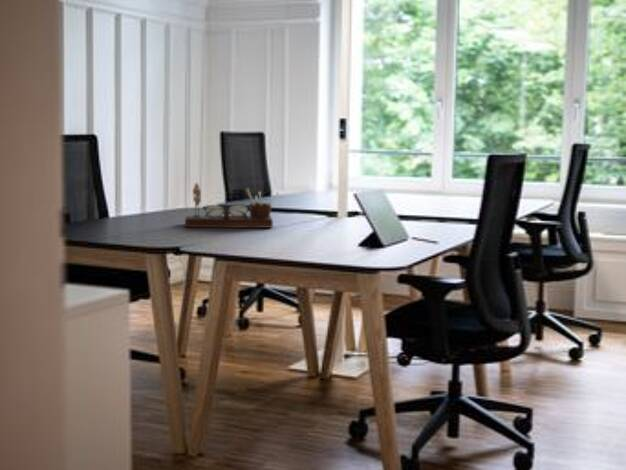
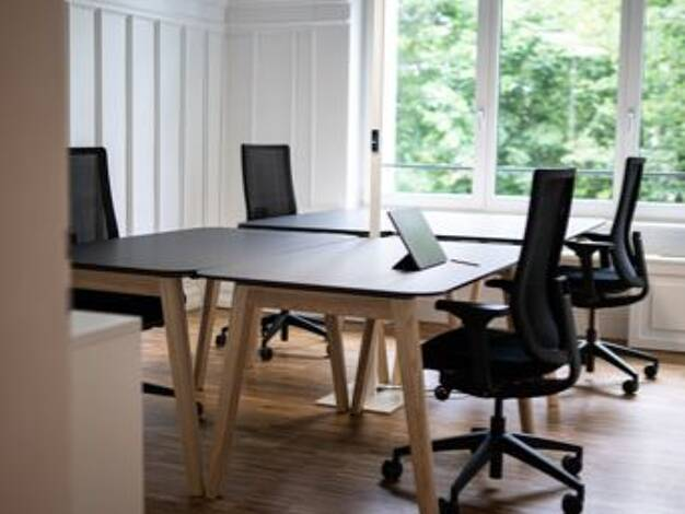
- desk organizer (232, 205)
